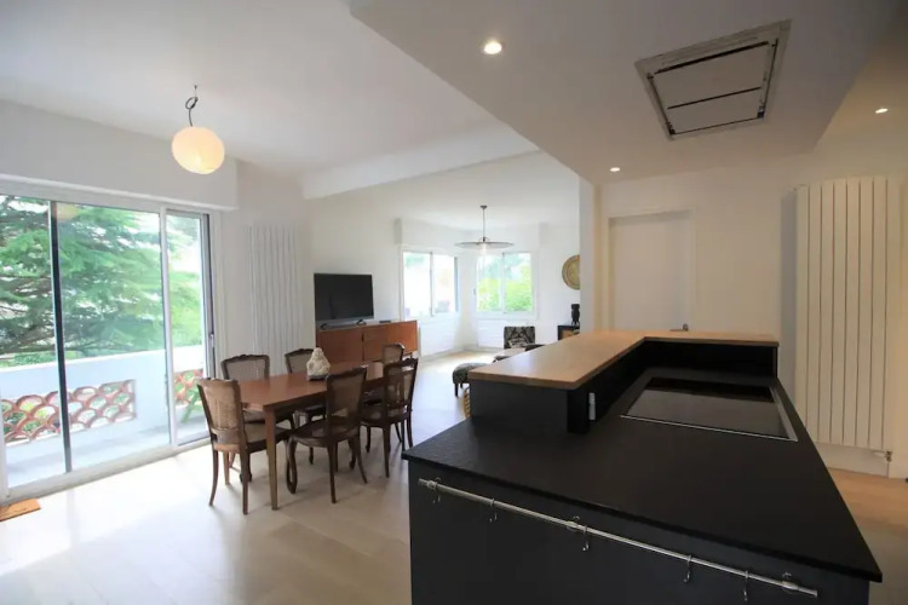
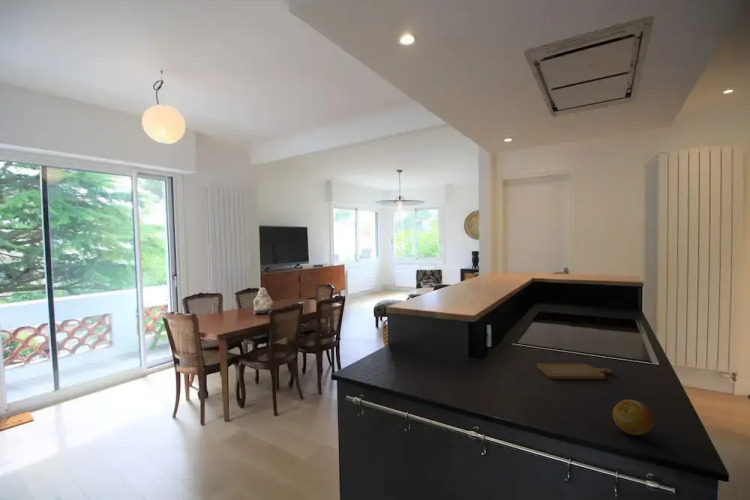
+ chopping board (576, 370)
+ fruit (632, 417)
